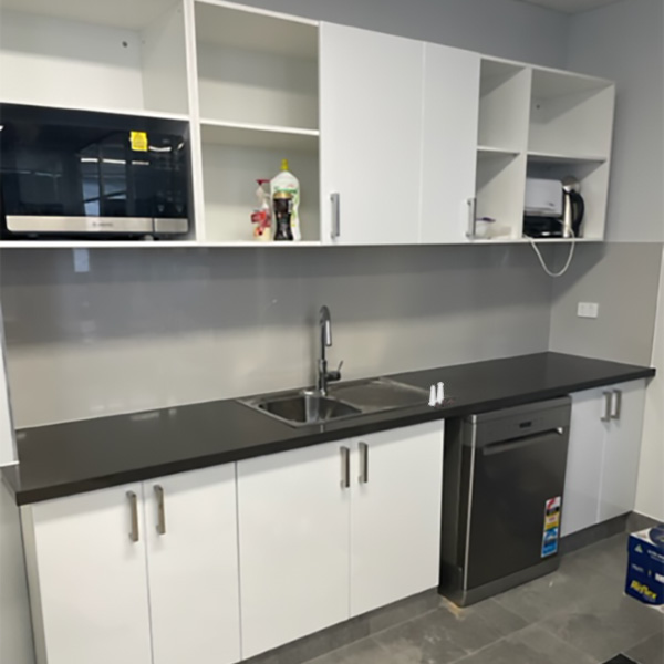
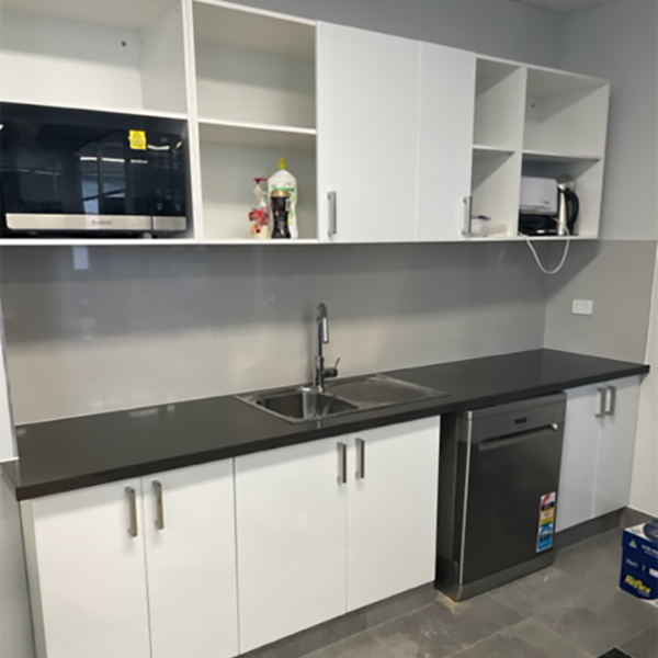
- salt and pepper shaker set (440, 394)
